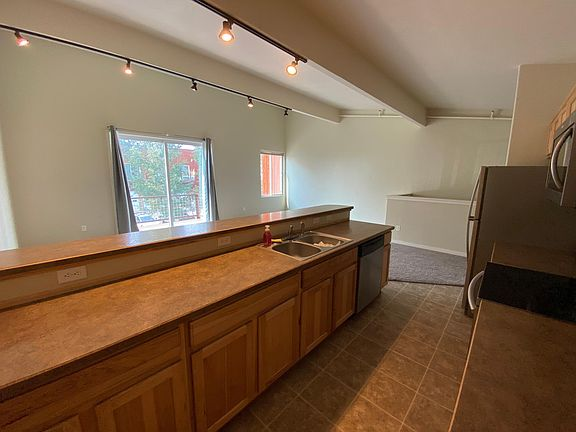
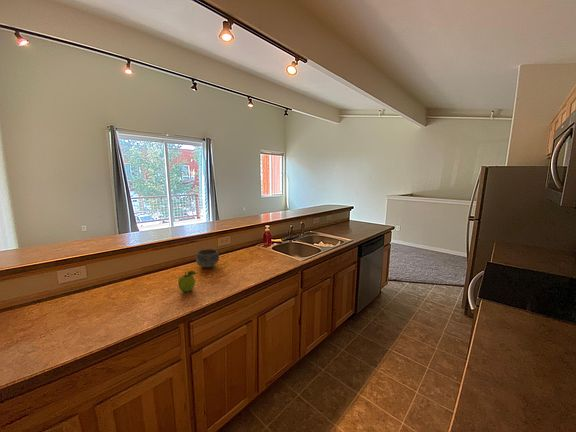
+ fruit (187, 281)
+ bowl (208, 258)
